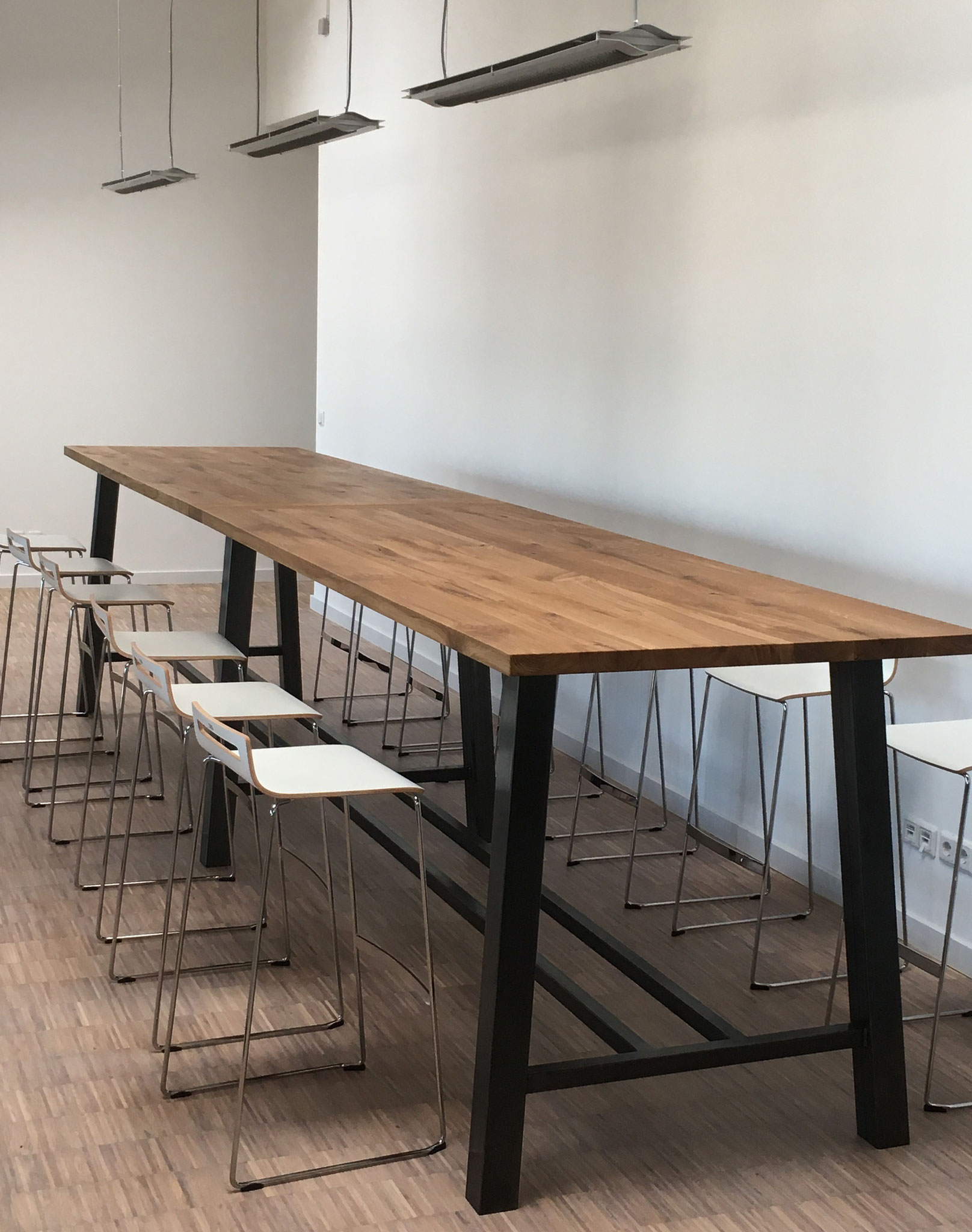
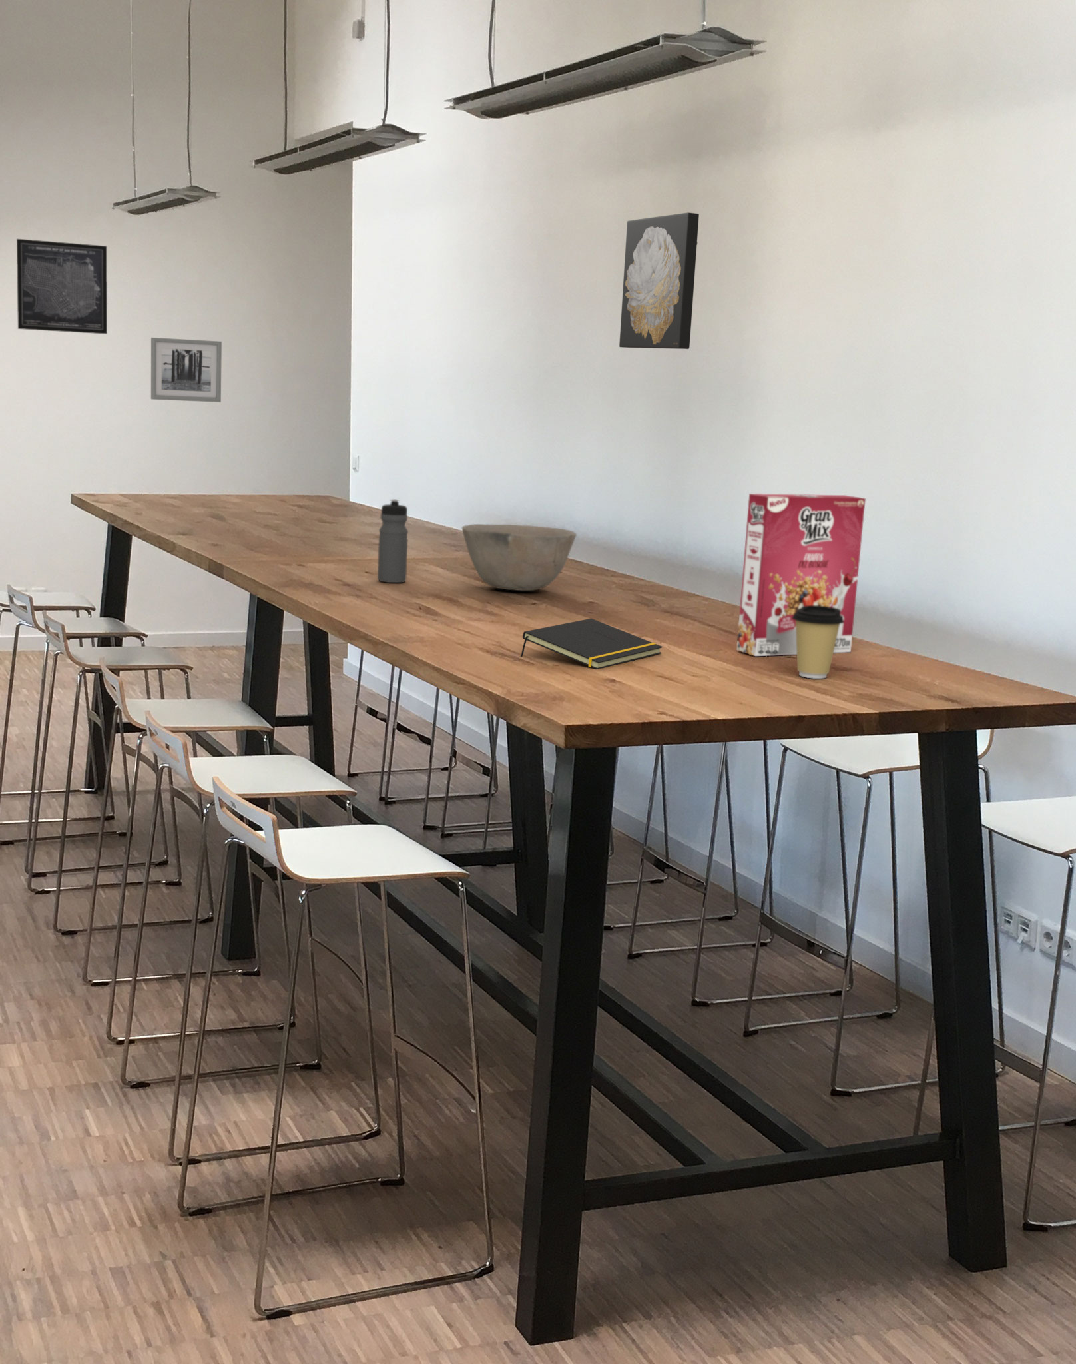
+ water bottle (393, 540)
+ coffee cup (816, 642)
+ wall art (186, 370)
+ bowl (517, 558)
+ cereal box (800, 575)
+ notepad (593, 643)
+ wall art (62, 287)
+ wall art (658, 283)
